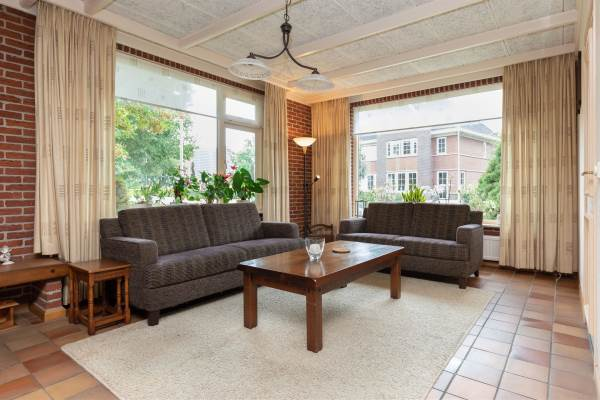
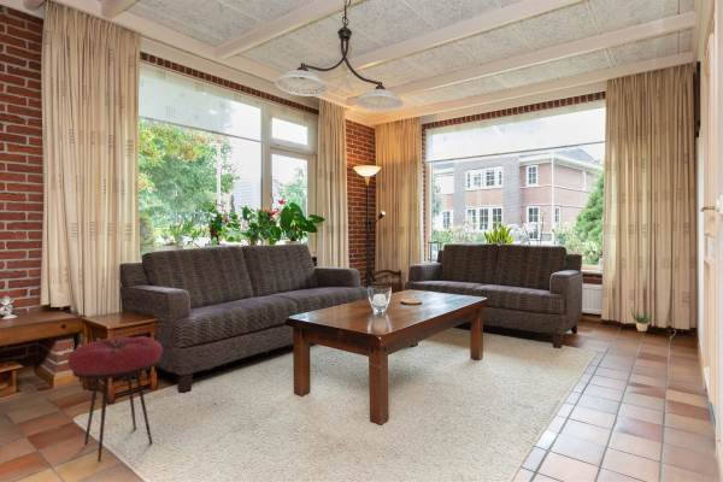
+ stool (129, 393)
+ potted plant (641, 318)
